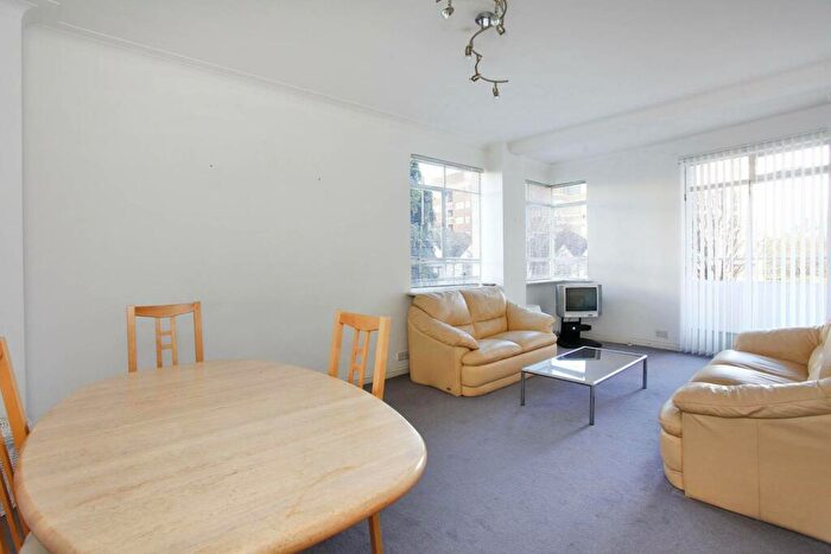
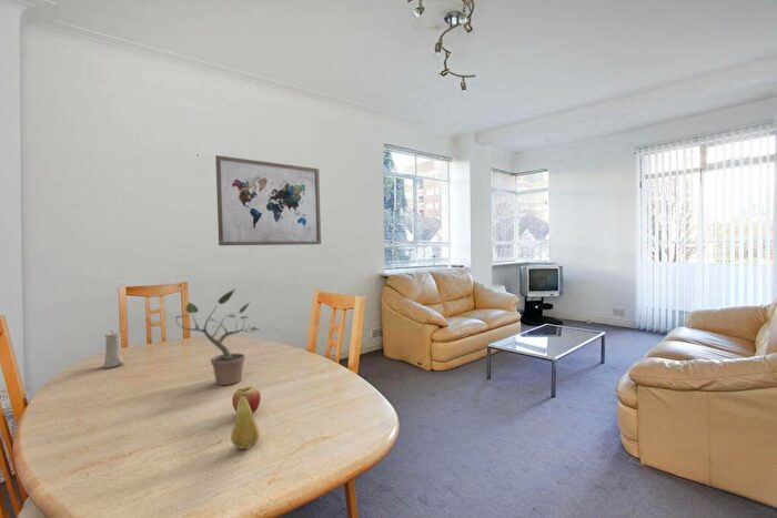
+ fruit (244, 423)
+ candle (112, 347)
+ wall art (273, 203)
+ potted plant (221, 336)
+ fruit (246, 399)
